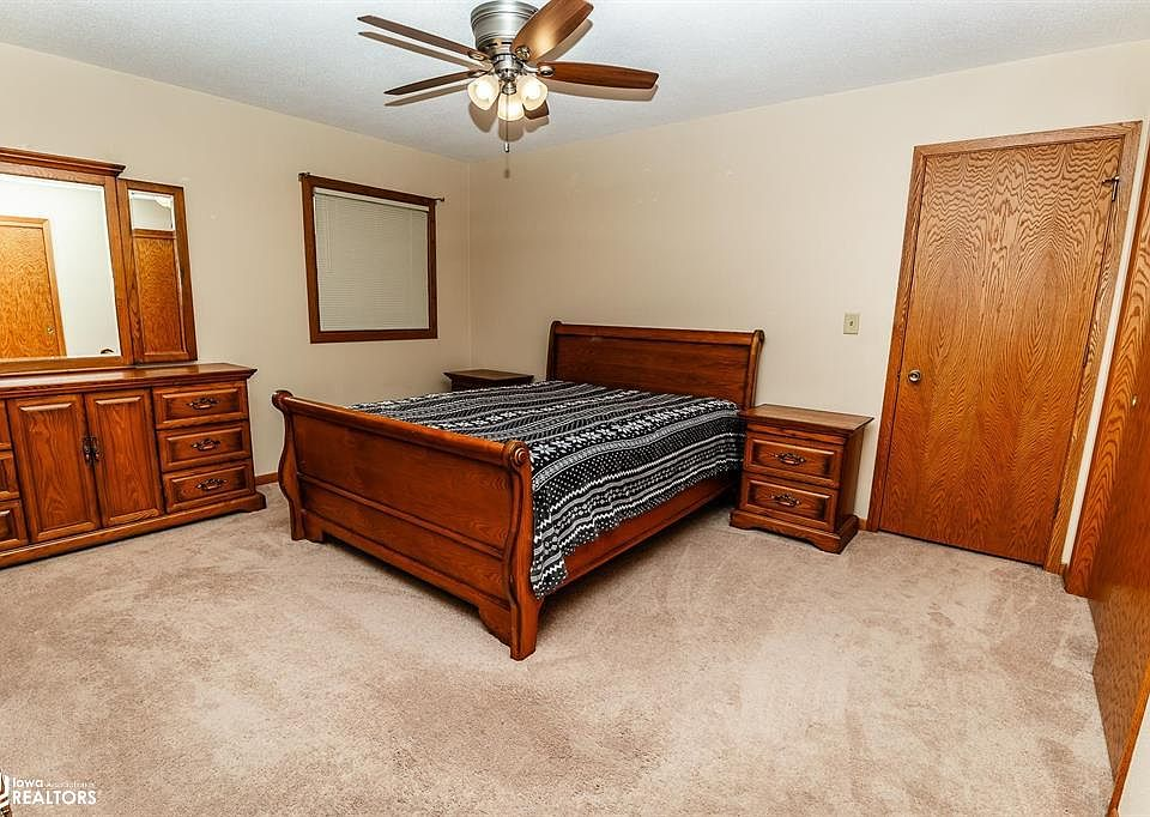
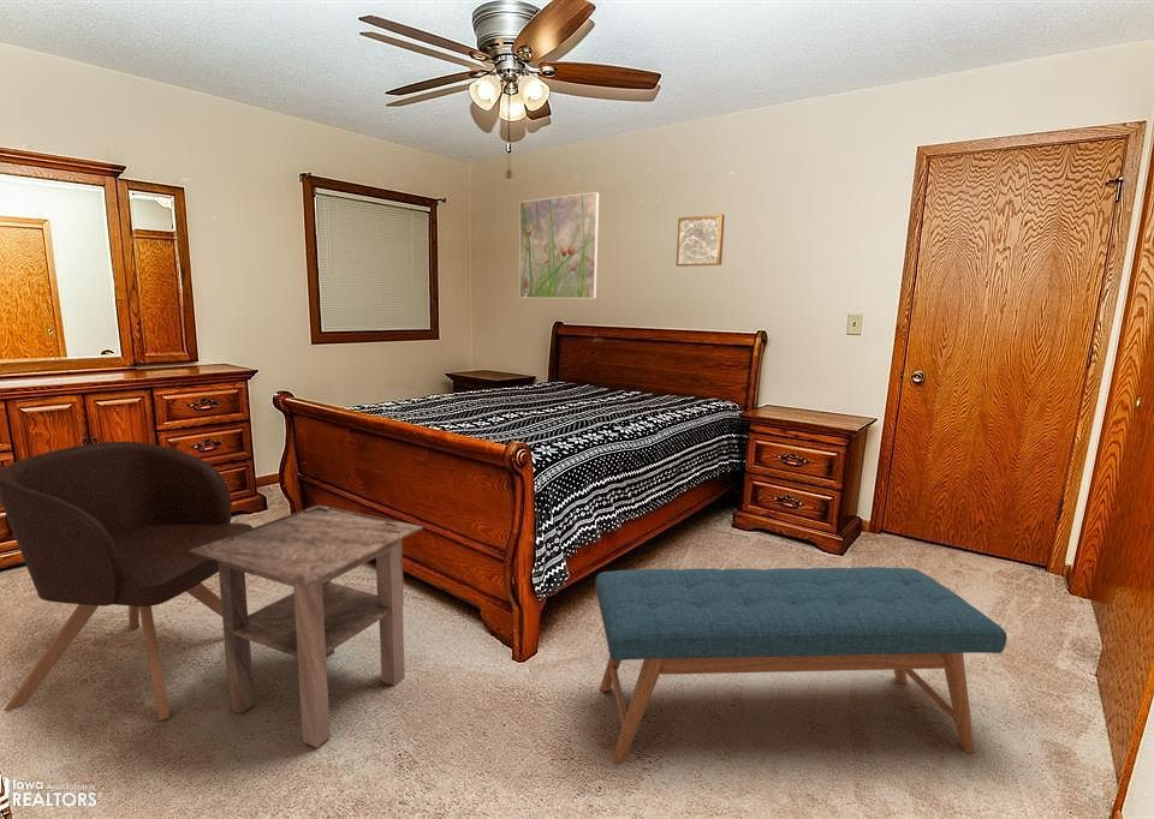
+ wall art (700, 240)
+ armchair (137, 563)
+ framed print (557, 247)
+ bench (780, 653)
+ side table (317, 615)
